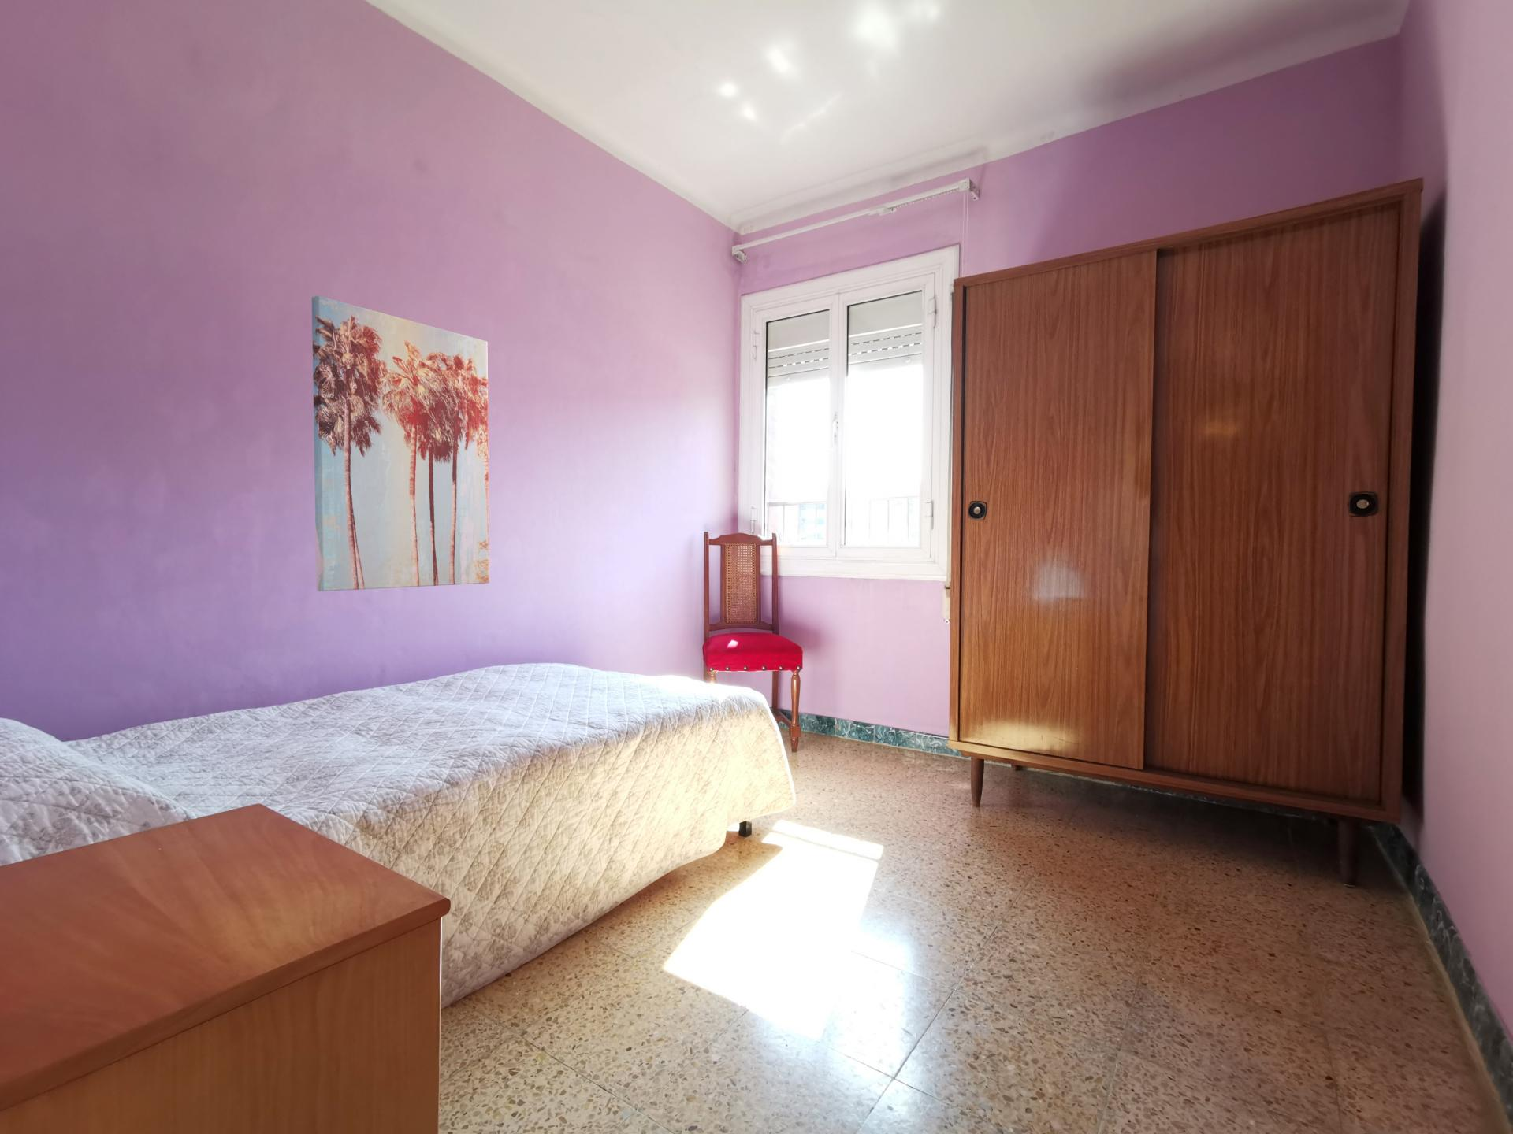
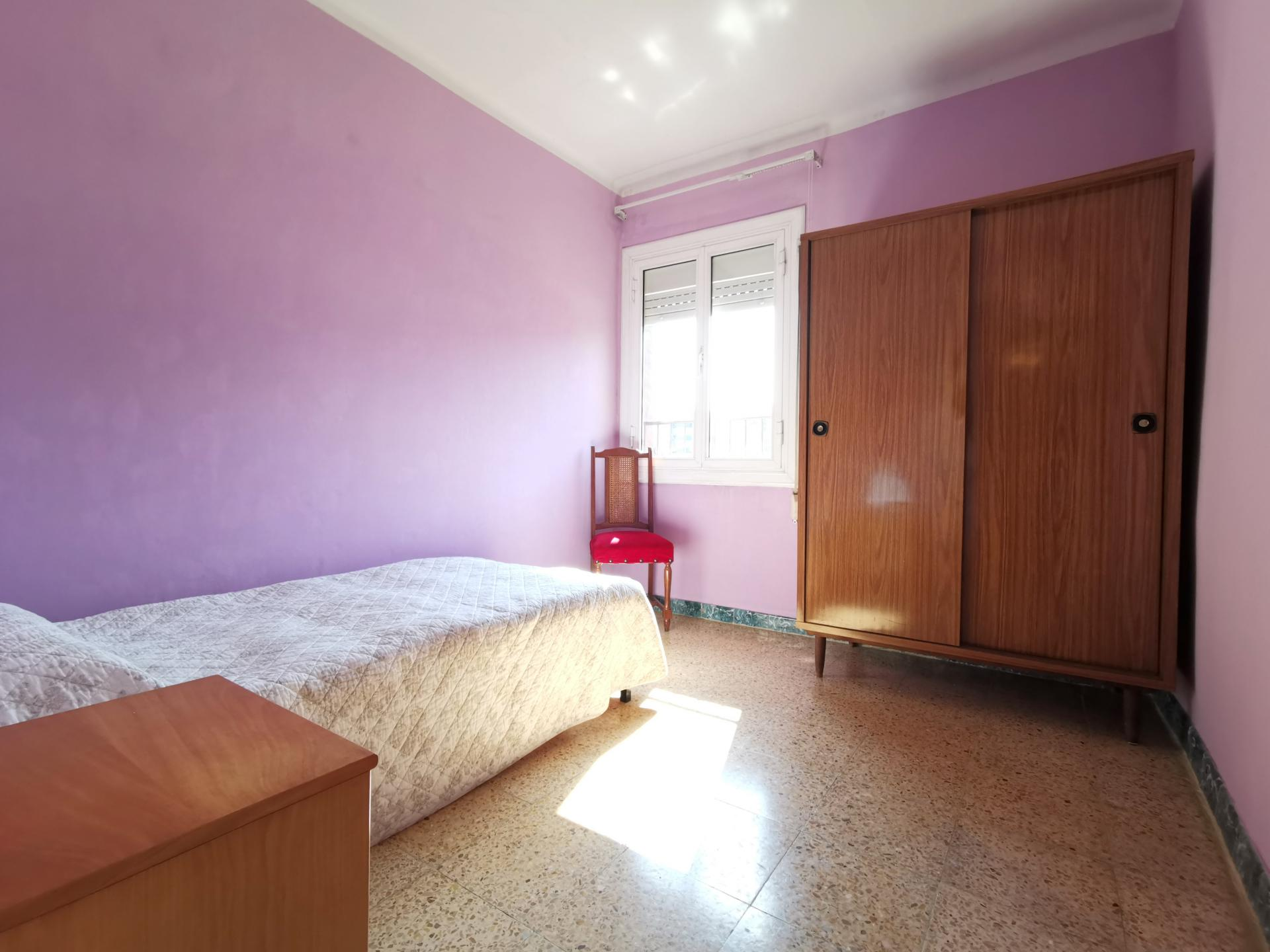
- wall art (410, 454)
